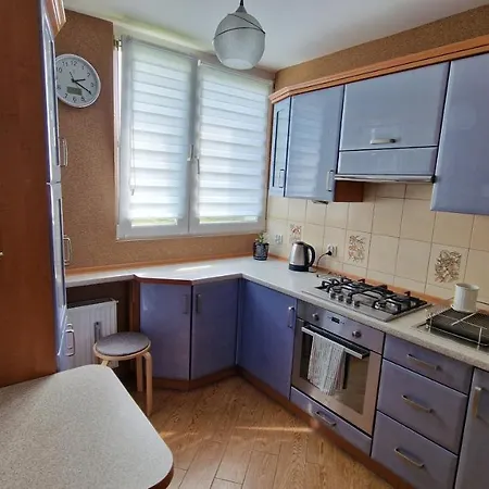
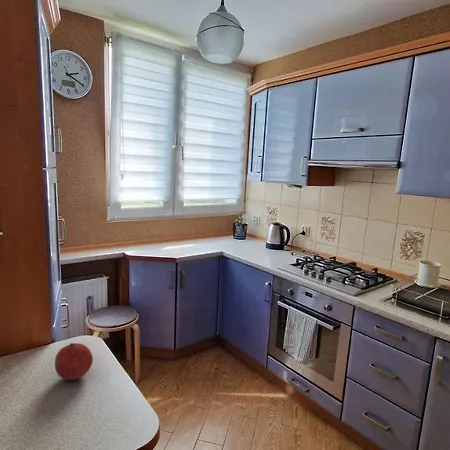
+ fruit (73, 359)
